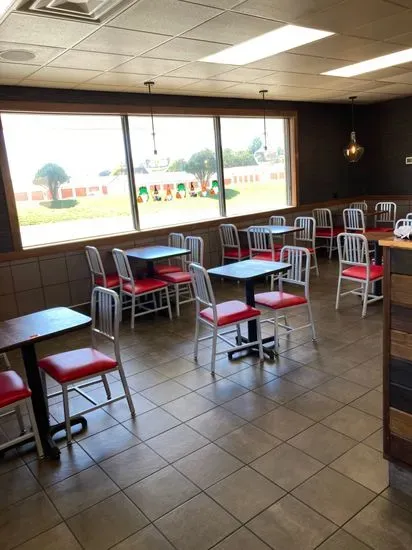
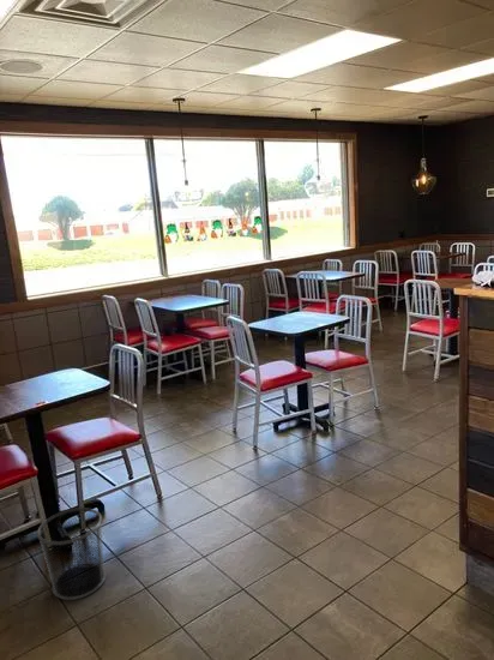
+ waste bin (74, 553)
